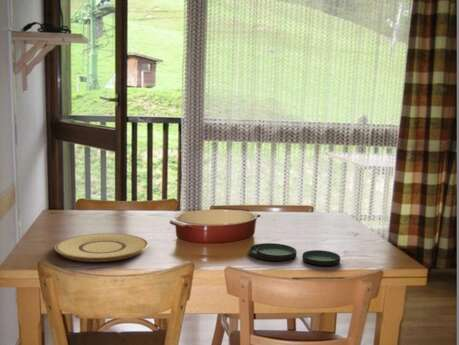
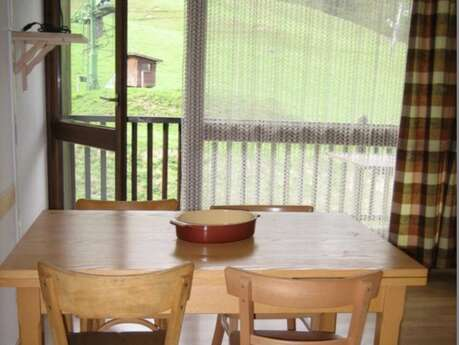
- plate (102, 247)
- plate (293, 253)
